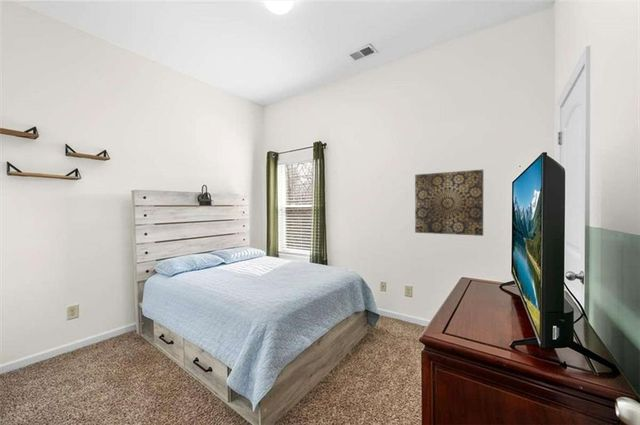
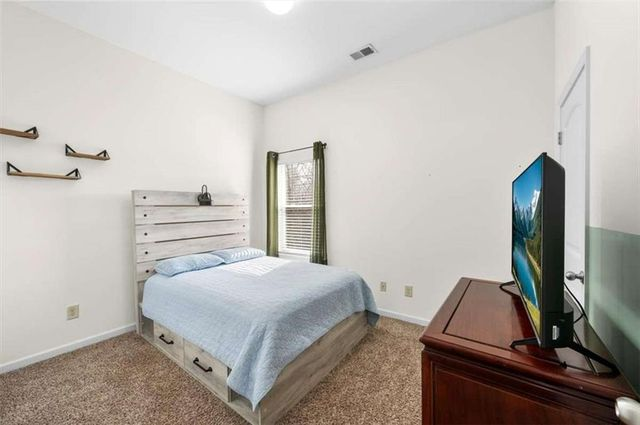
- wall art (447, 203)
